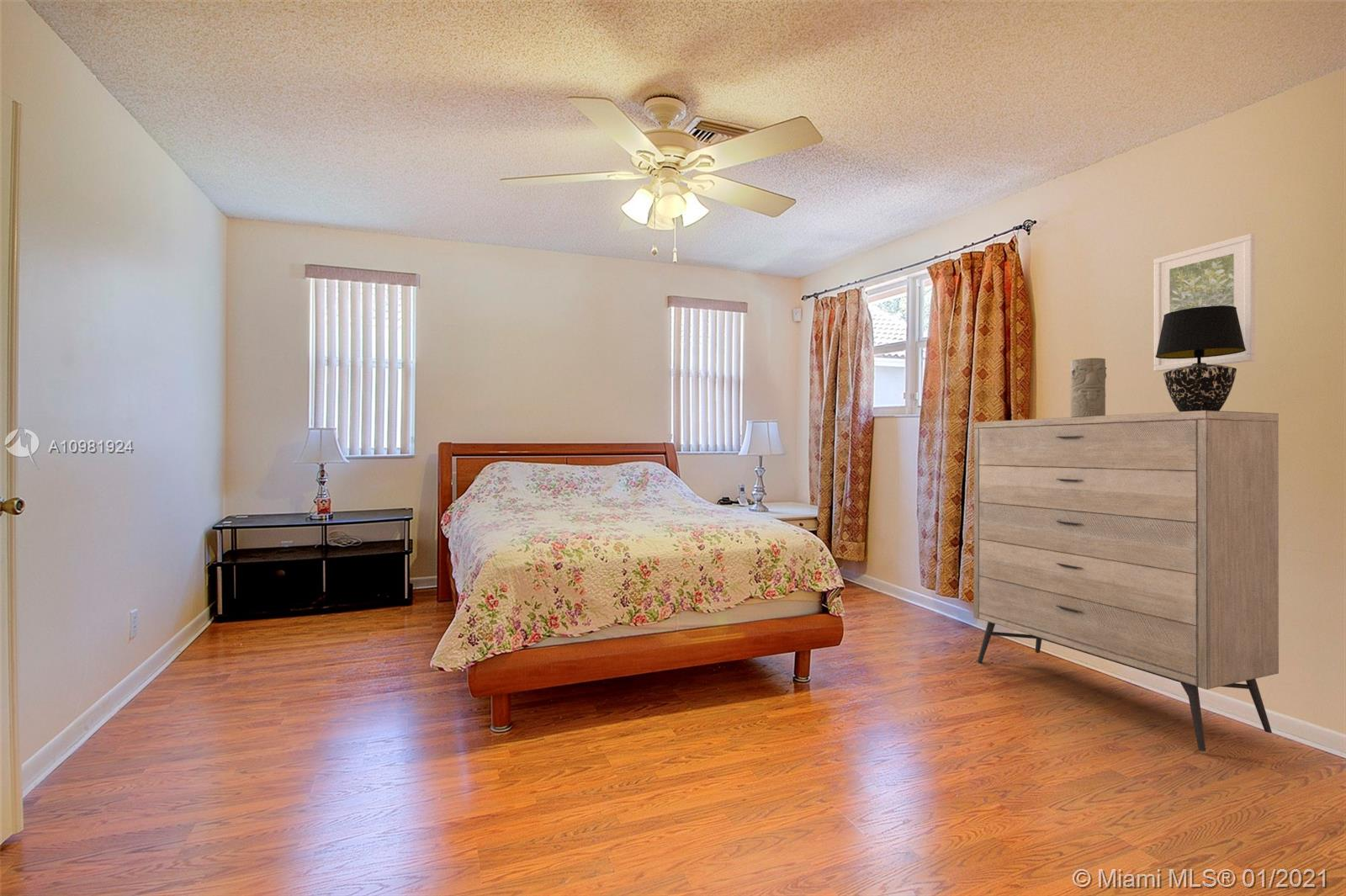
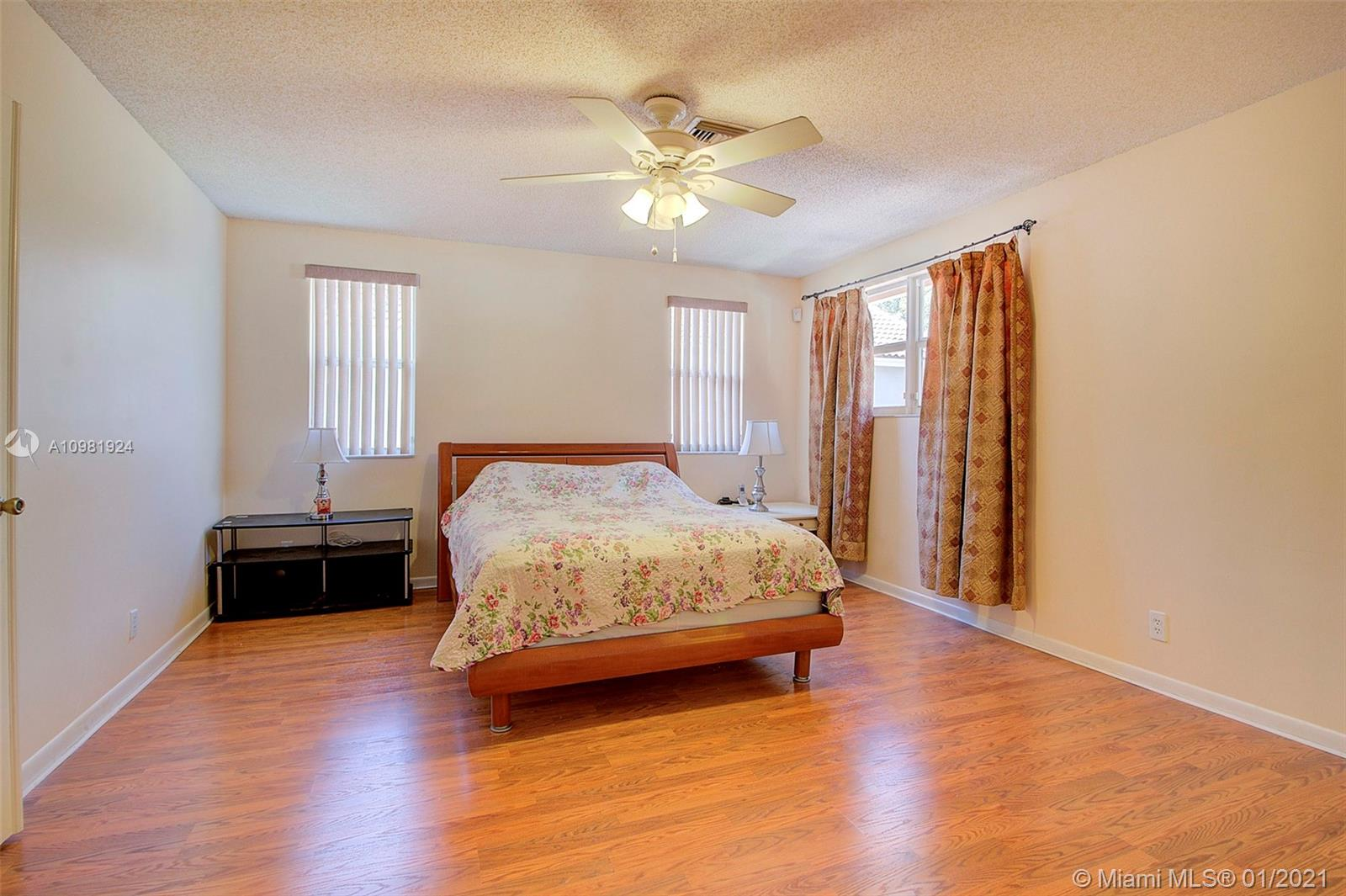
- table lamp (1199, 363)
- decorative vase (1088, 388)
- dresser (1104, 555)
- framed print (1200, 306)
